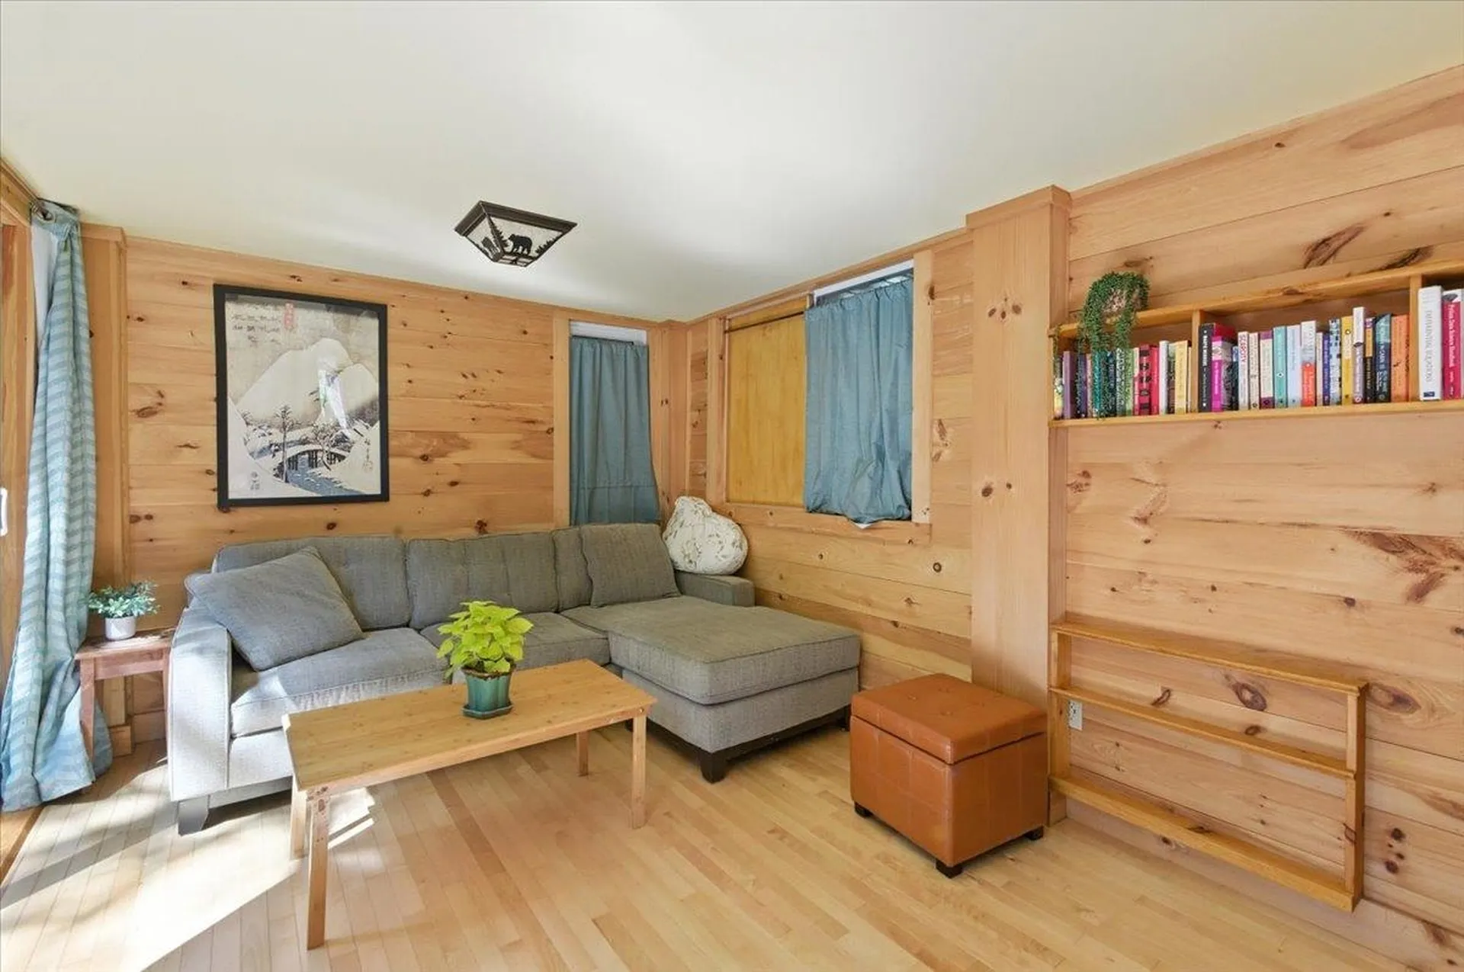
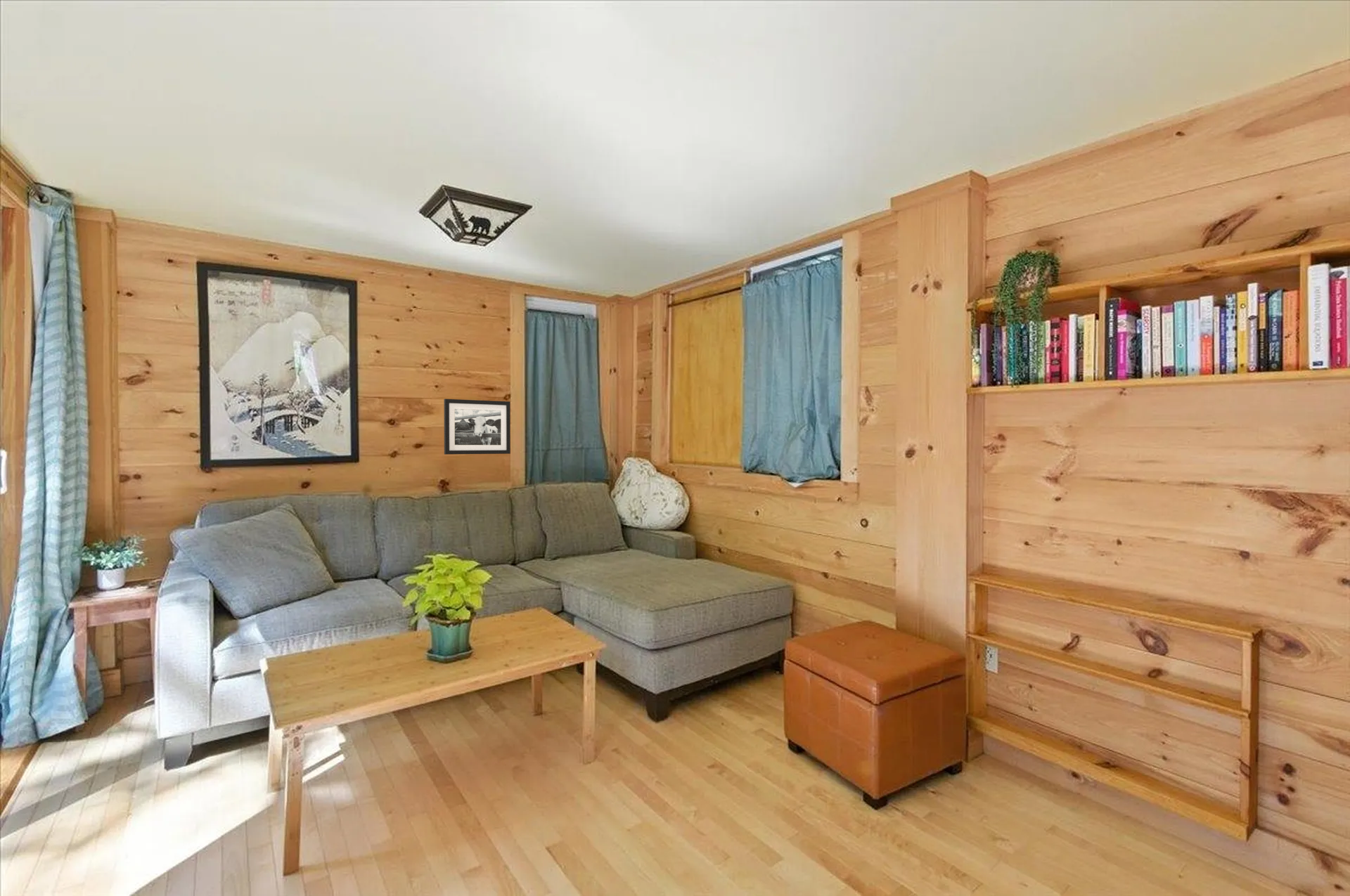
+ picture frame (477, 427)
